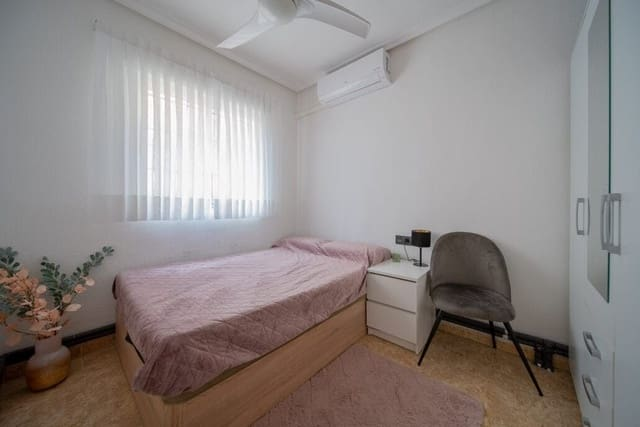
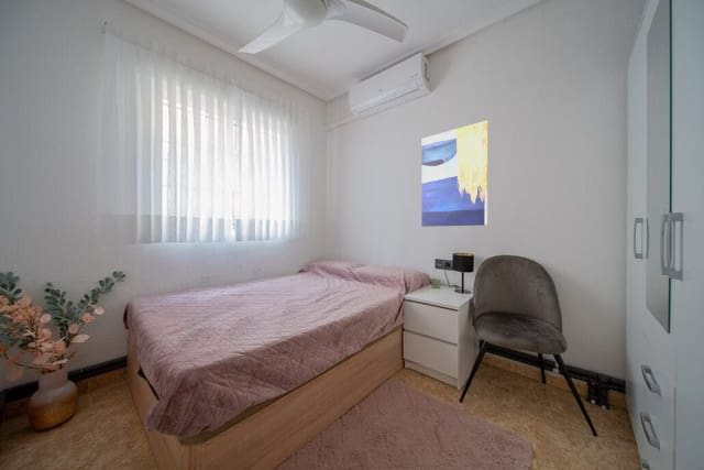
+ wall art (452, 178)
